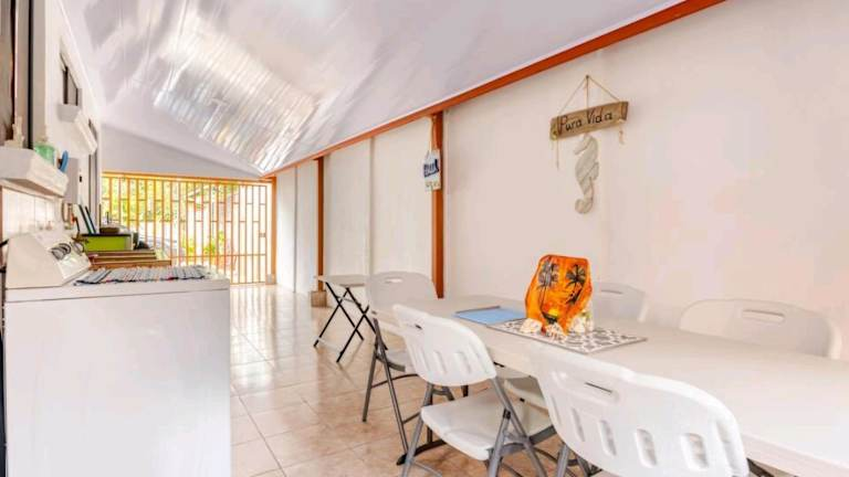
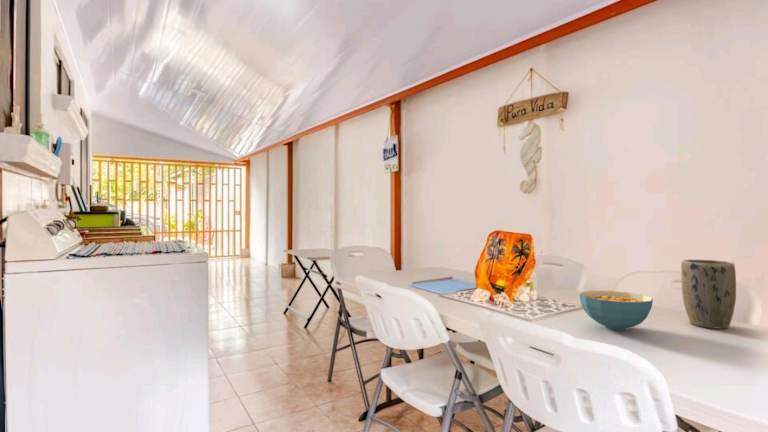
+ cereal bowl (615, 311)
+ plant pot (707, 293)
